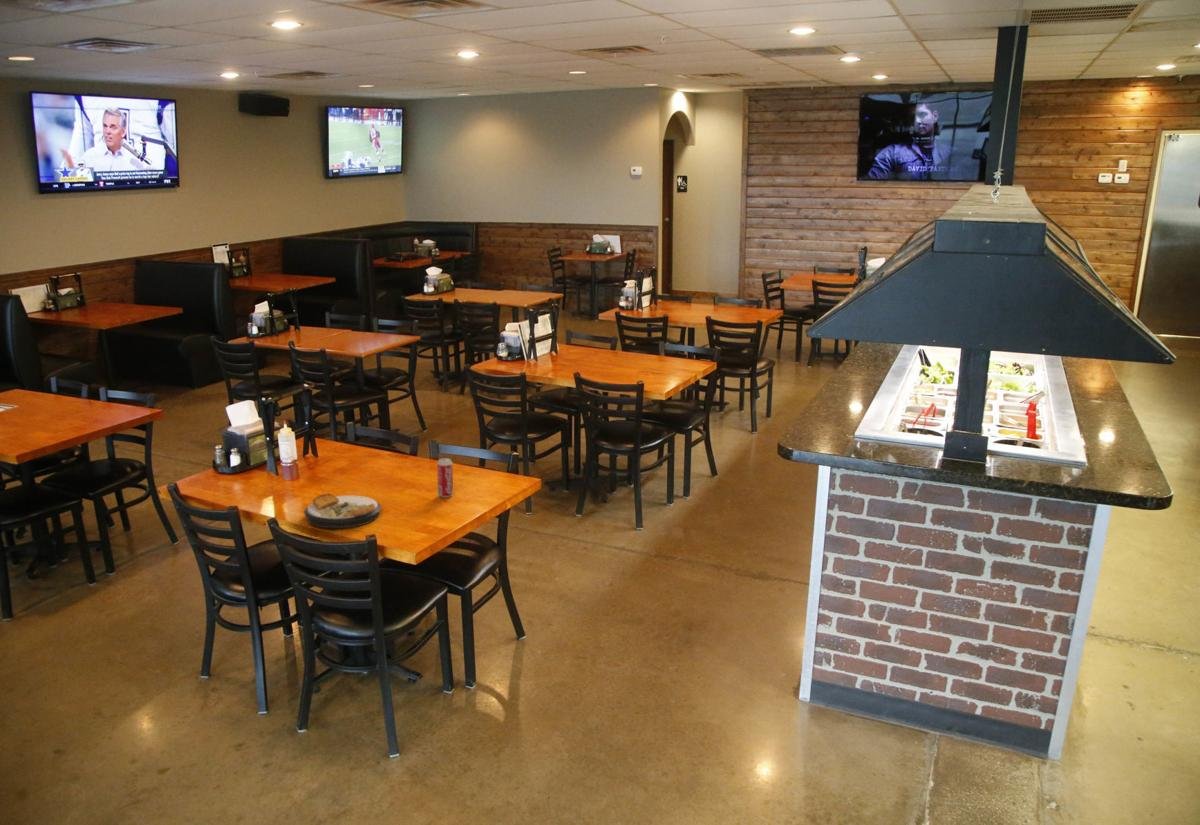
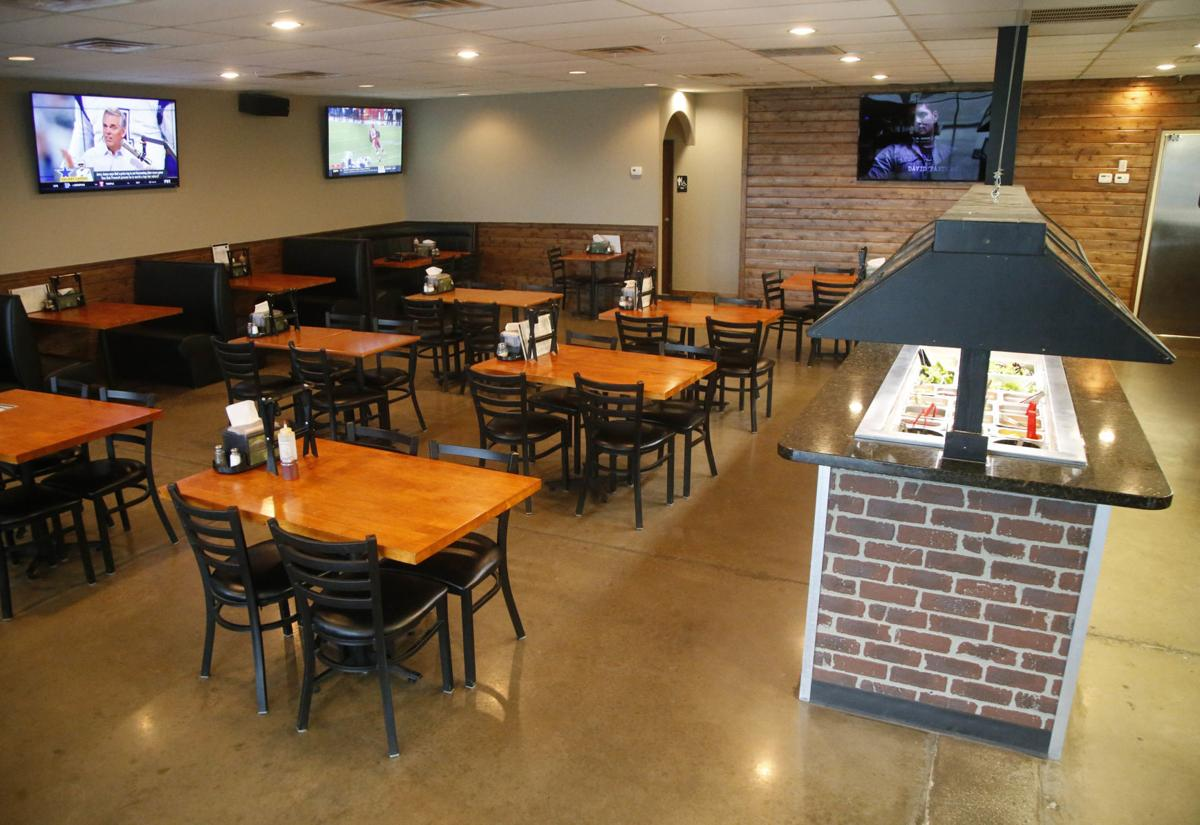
- beverage can (445, 477)
- plate (343, 508)
